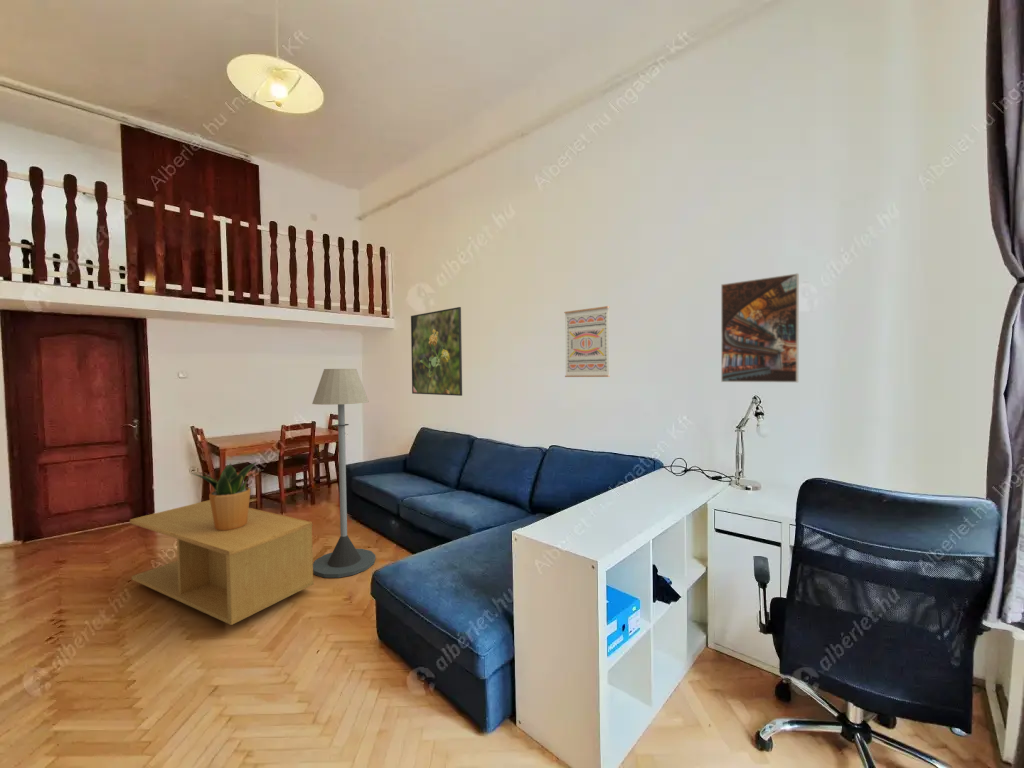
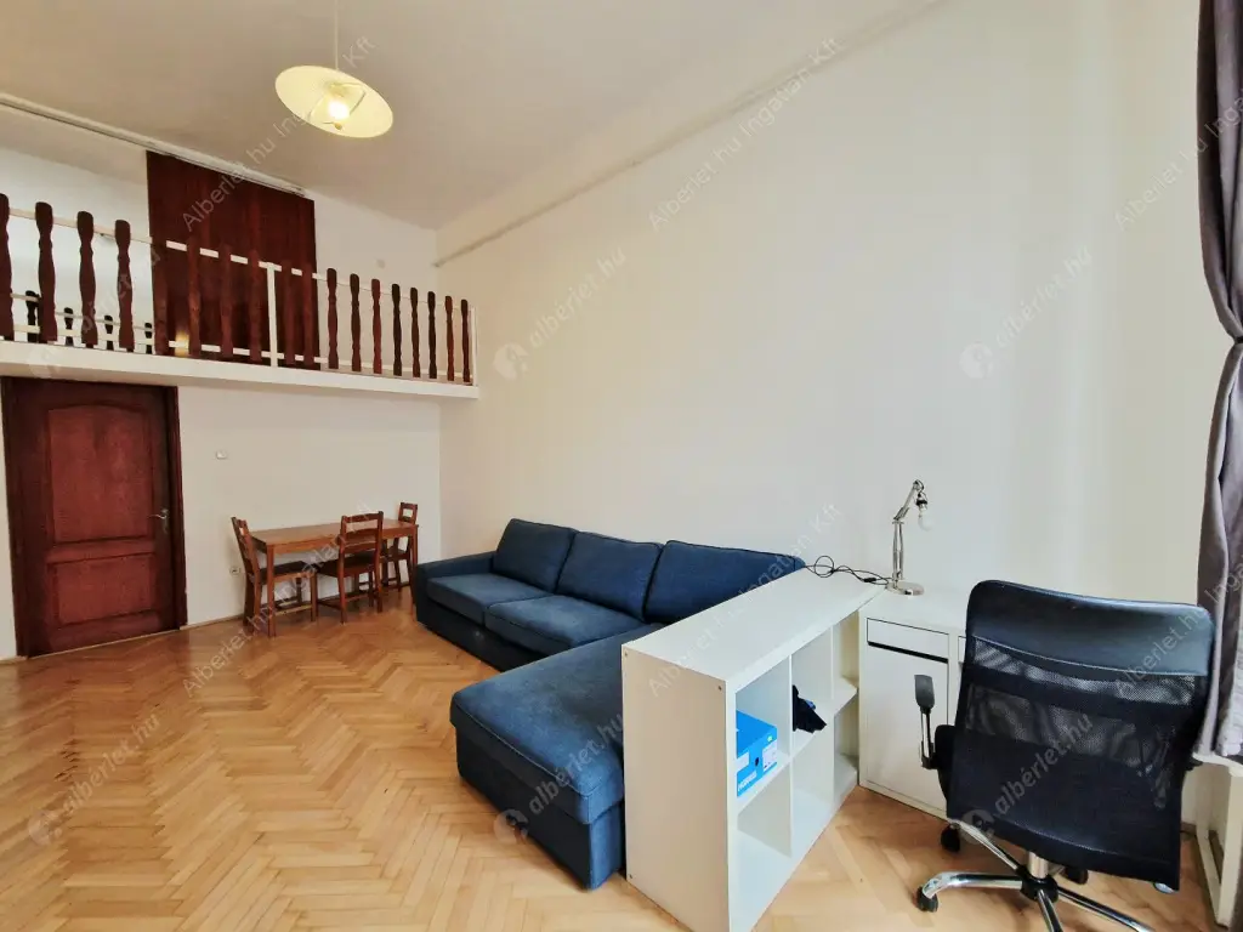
- coffee table (220, 555)
- floor lamp (342, 466)
- potted plant (229, 495)
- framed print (434, 353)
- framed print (757, 331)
- wall art (586, 343)
